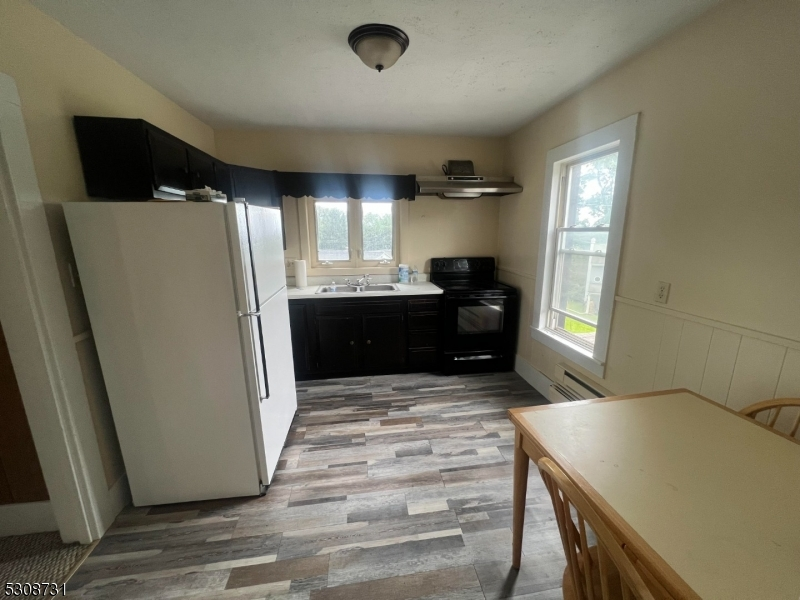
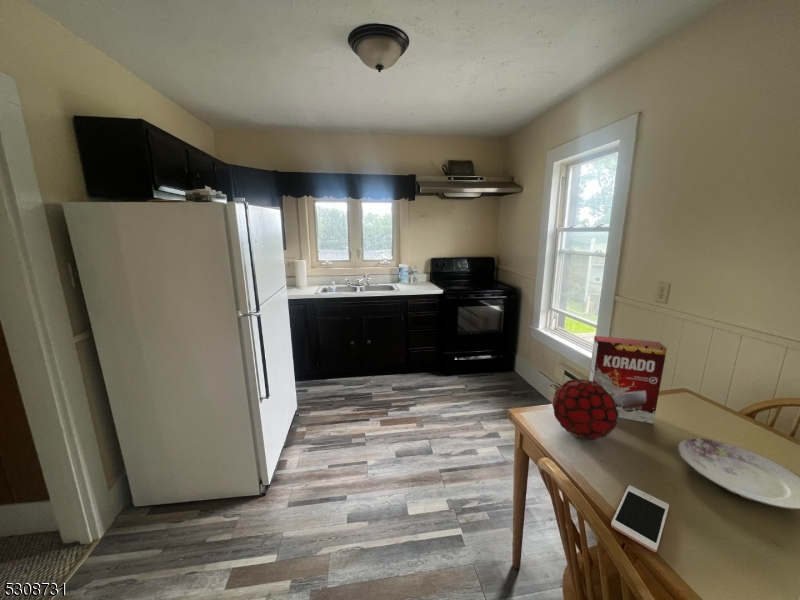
+ cereal box (622, 378)
+ cell phone (640, 515)
+ plate (739, 473)
+ decorative orb (583, 408)
